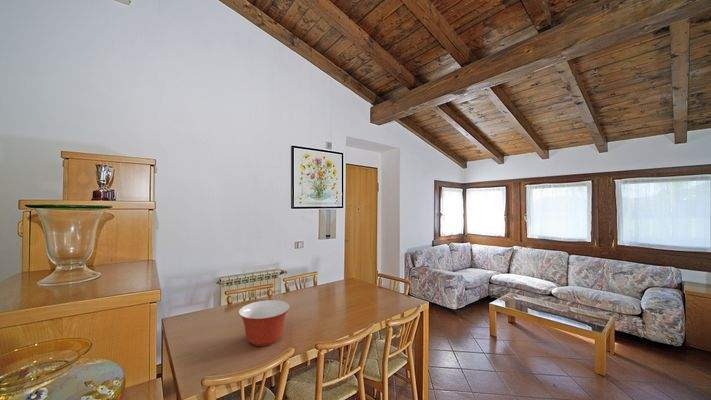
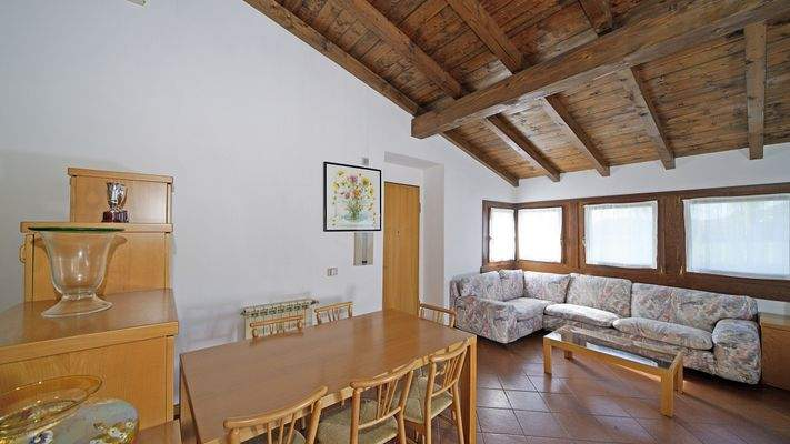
- mixing bowl (264, 324)
